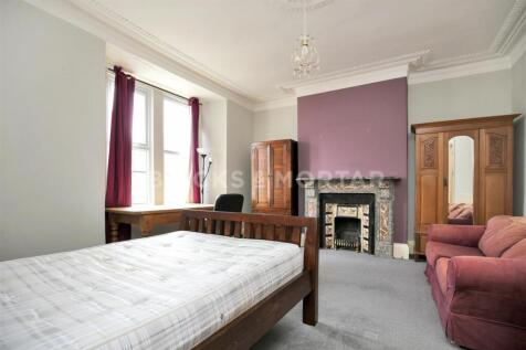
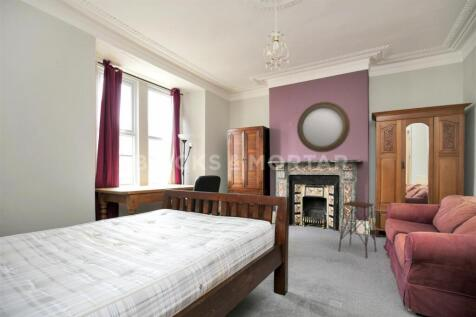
+ side table (357, 227)
+ home mirror (321, 127)
